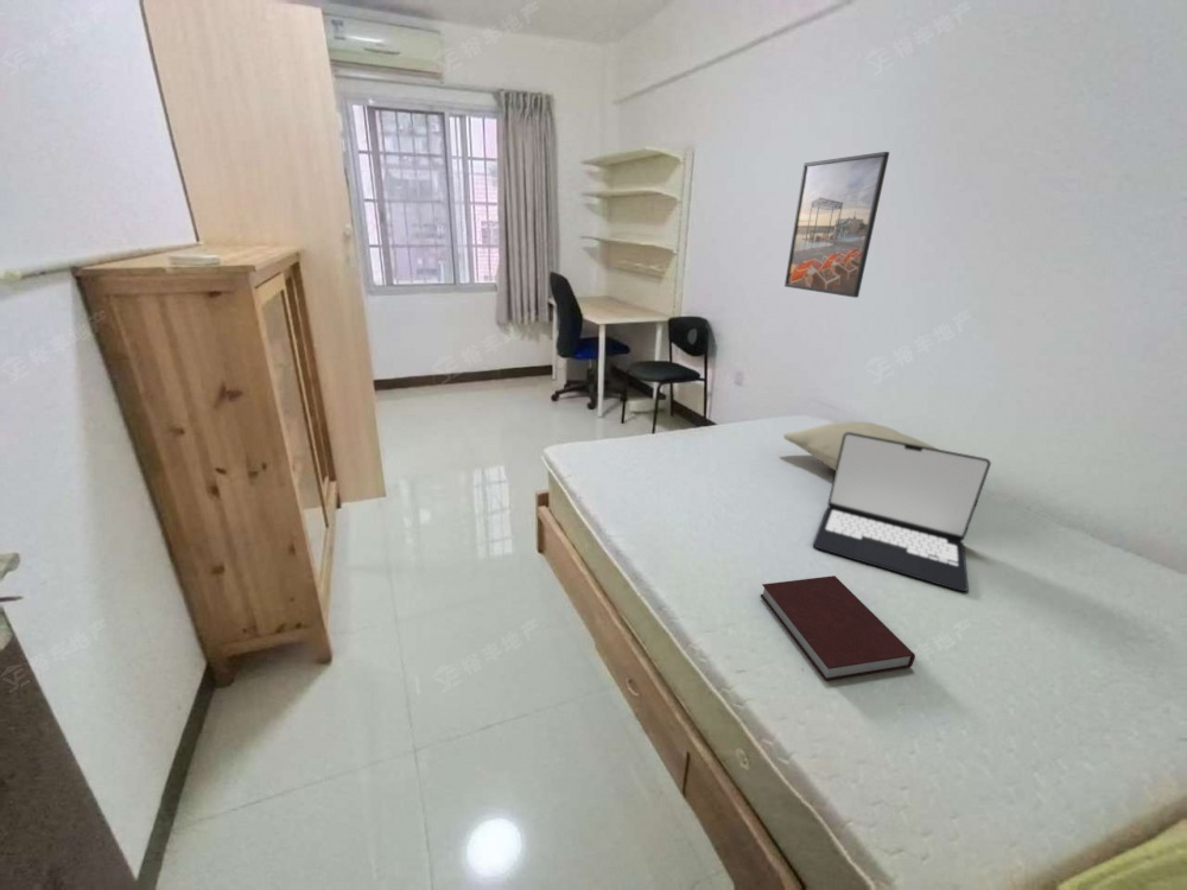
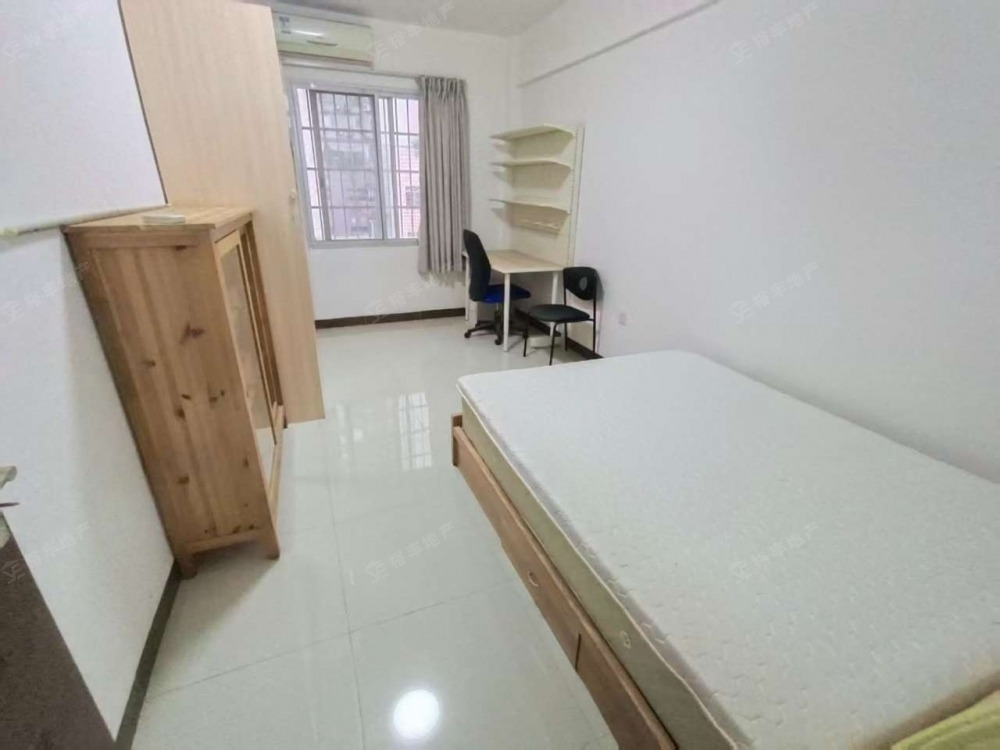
- notebook (831, 622)
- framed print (830, 228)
- laptop (900, 504)
- pillow (875, 437)
